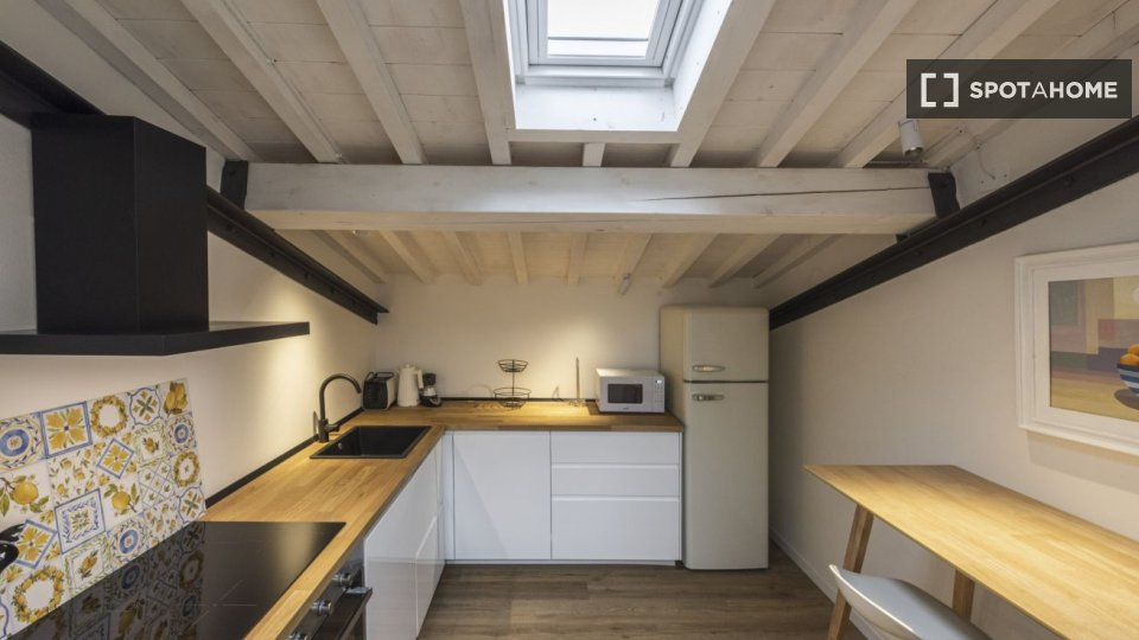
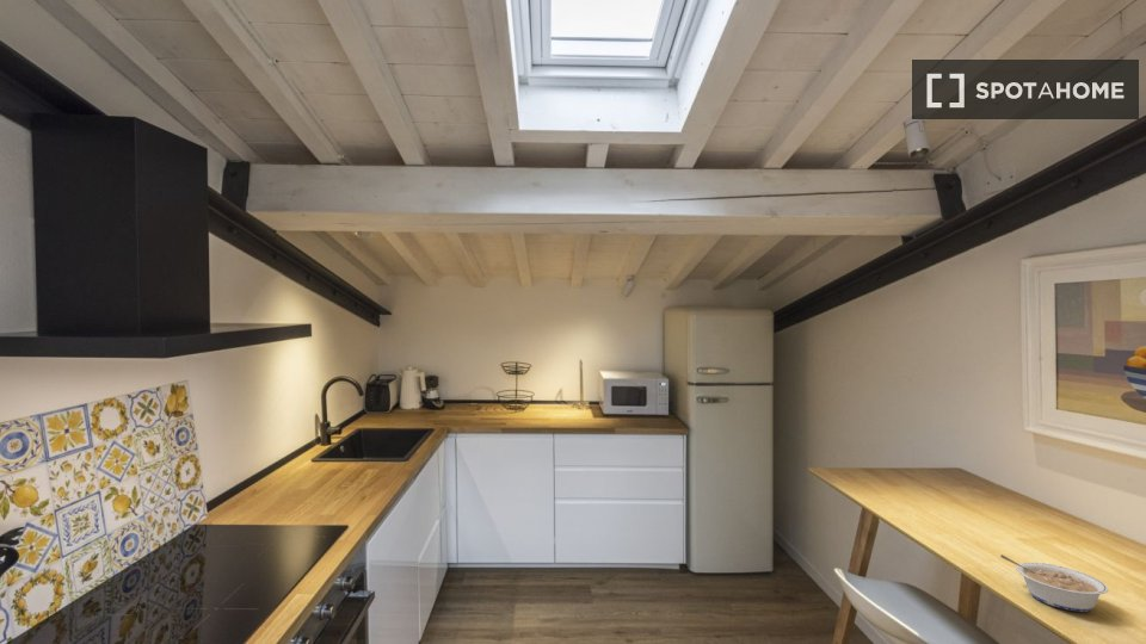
+ legume (1056, 586)
